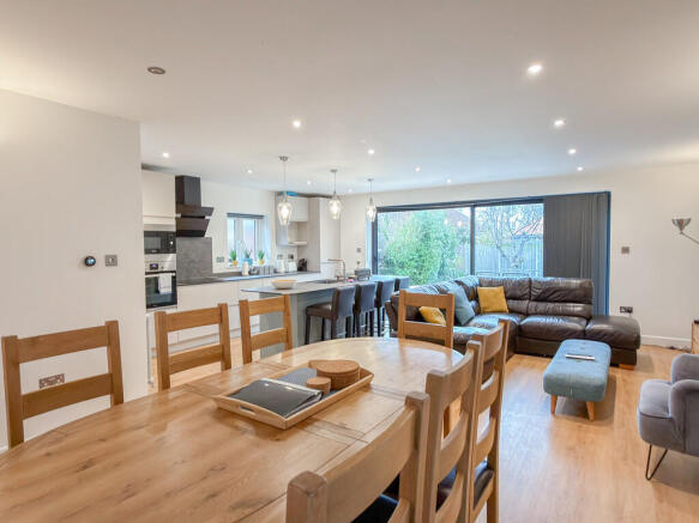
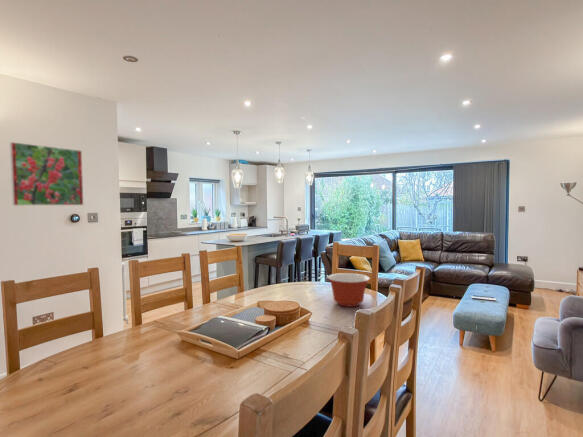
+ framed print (49, 176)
+ mixing bowl (348, 290)
